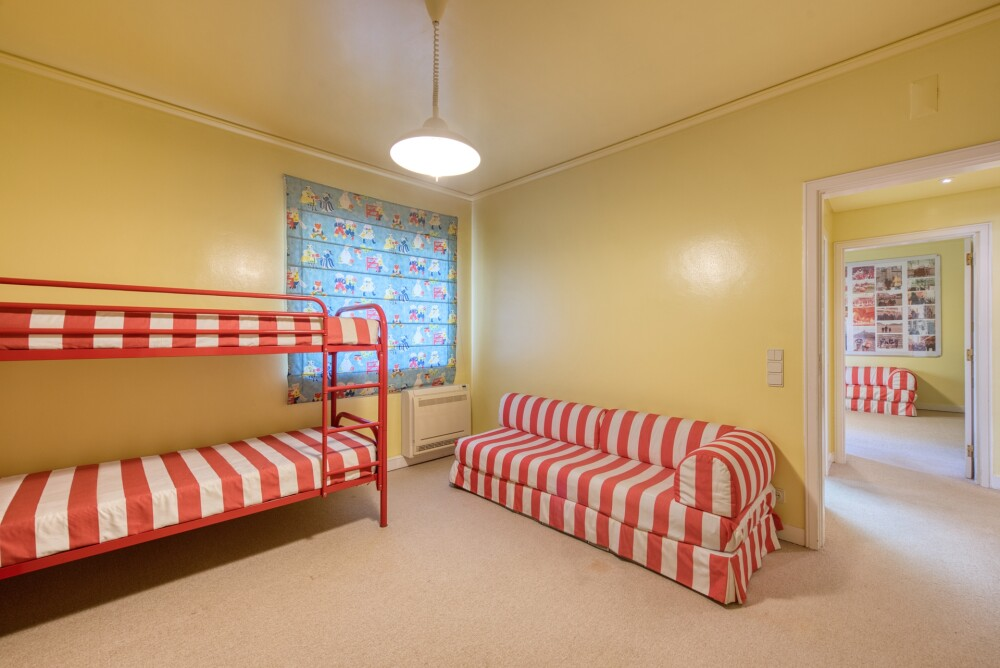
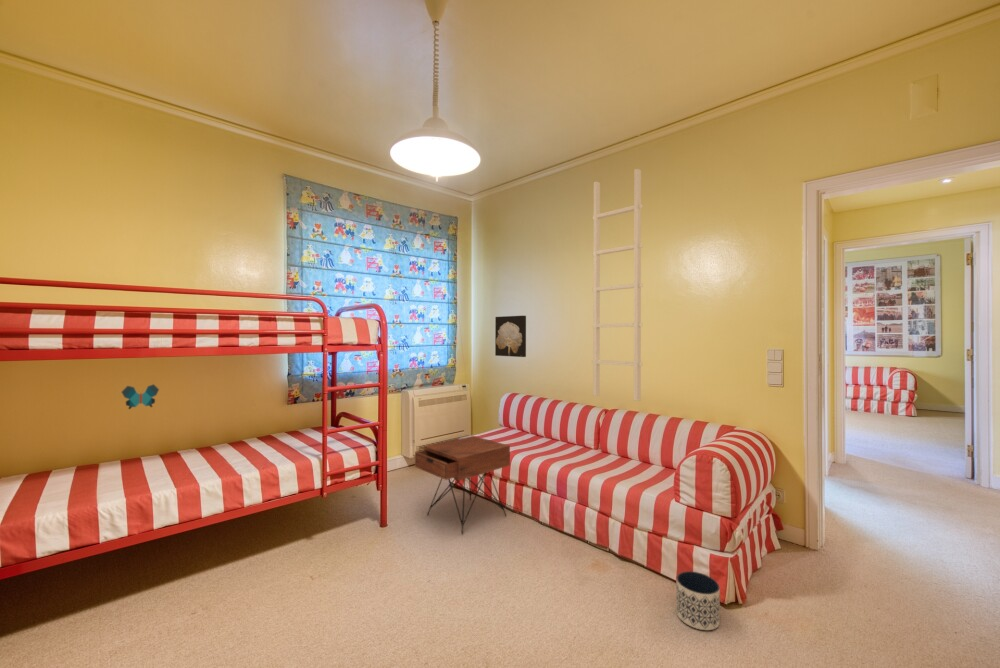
+ planter (697, 599)
+ decorative butterfly (140, 396)
+ blanket ladder (616, 287)
+ nightstand (460, 483)
+ wall art (510, 336)
